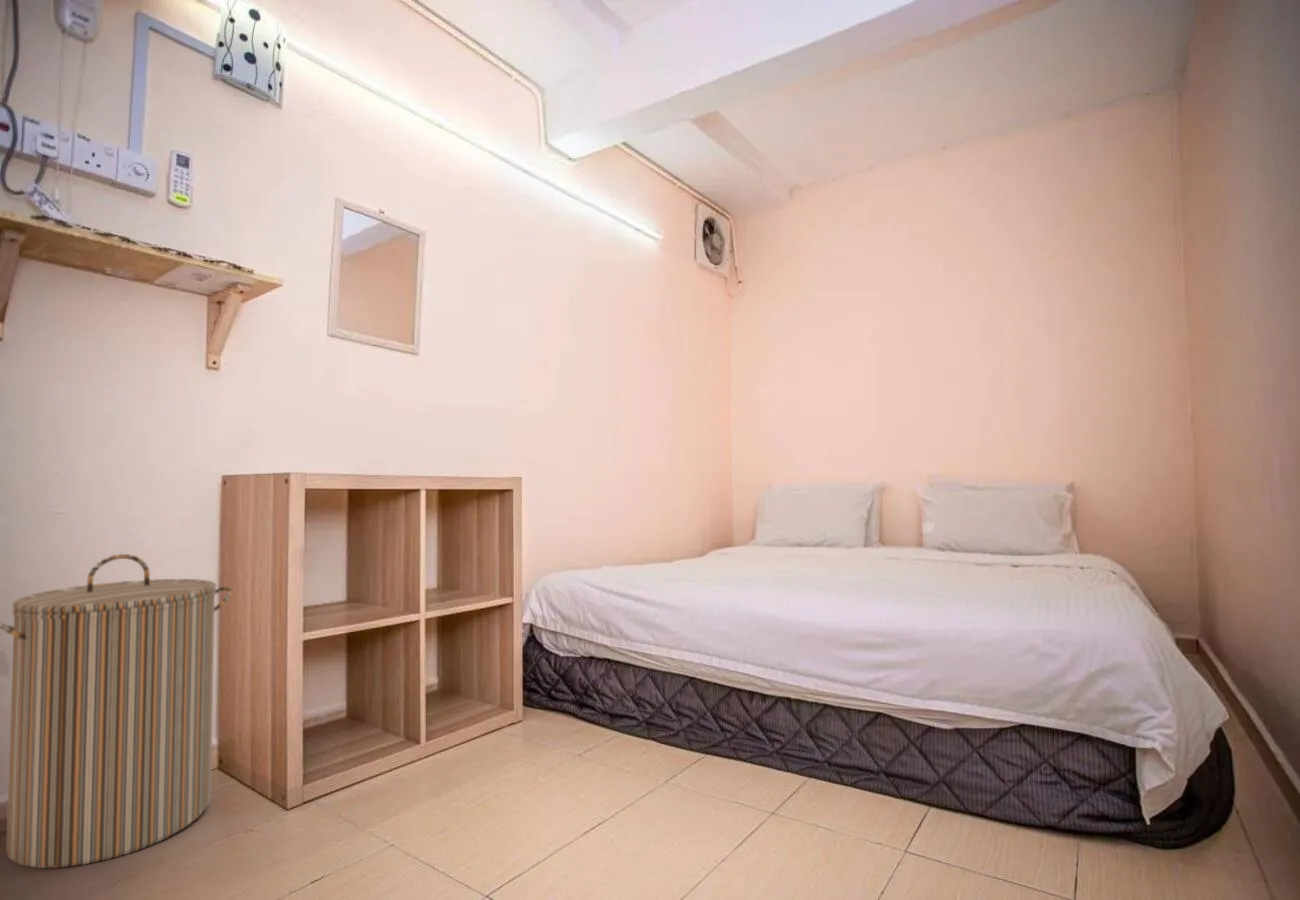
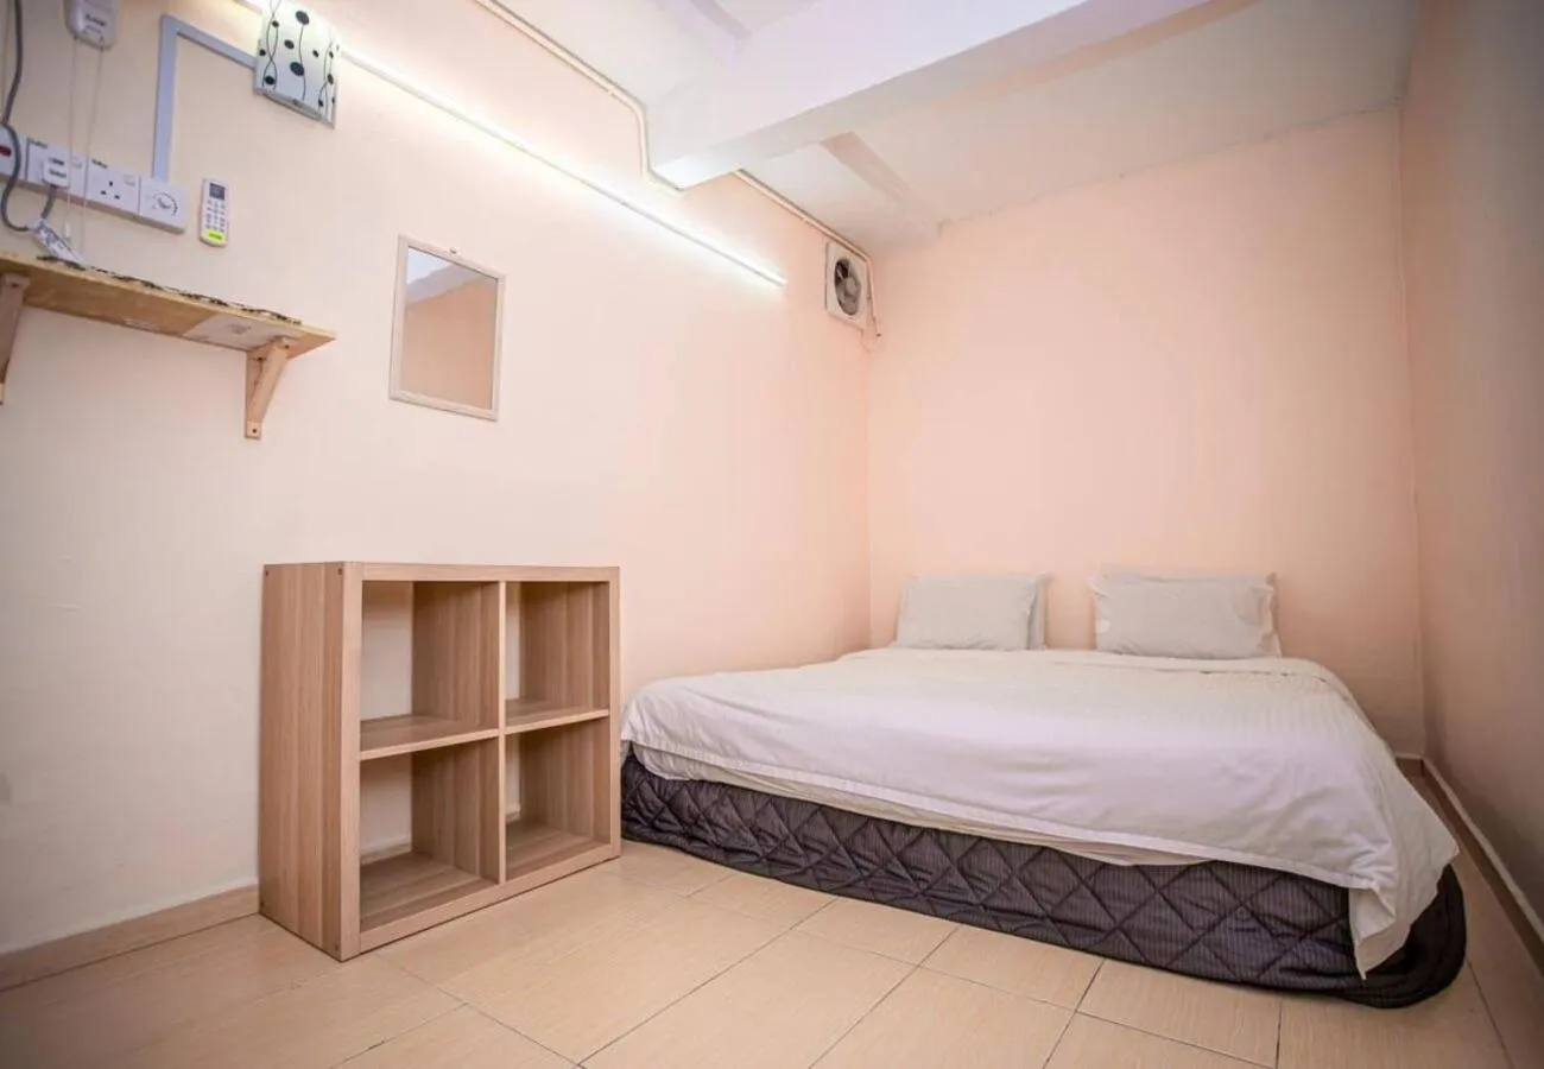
- laundry hamper (120, 687)
